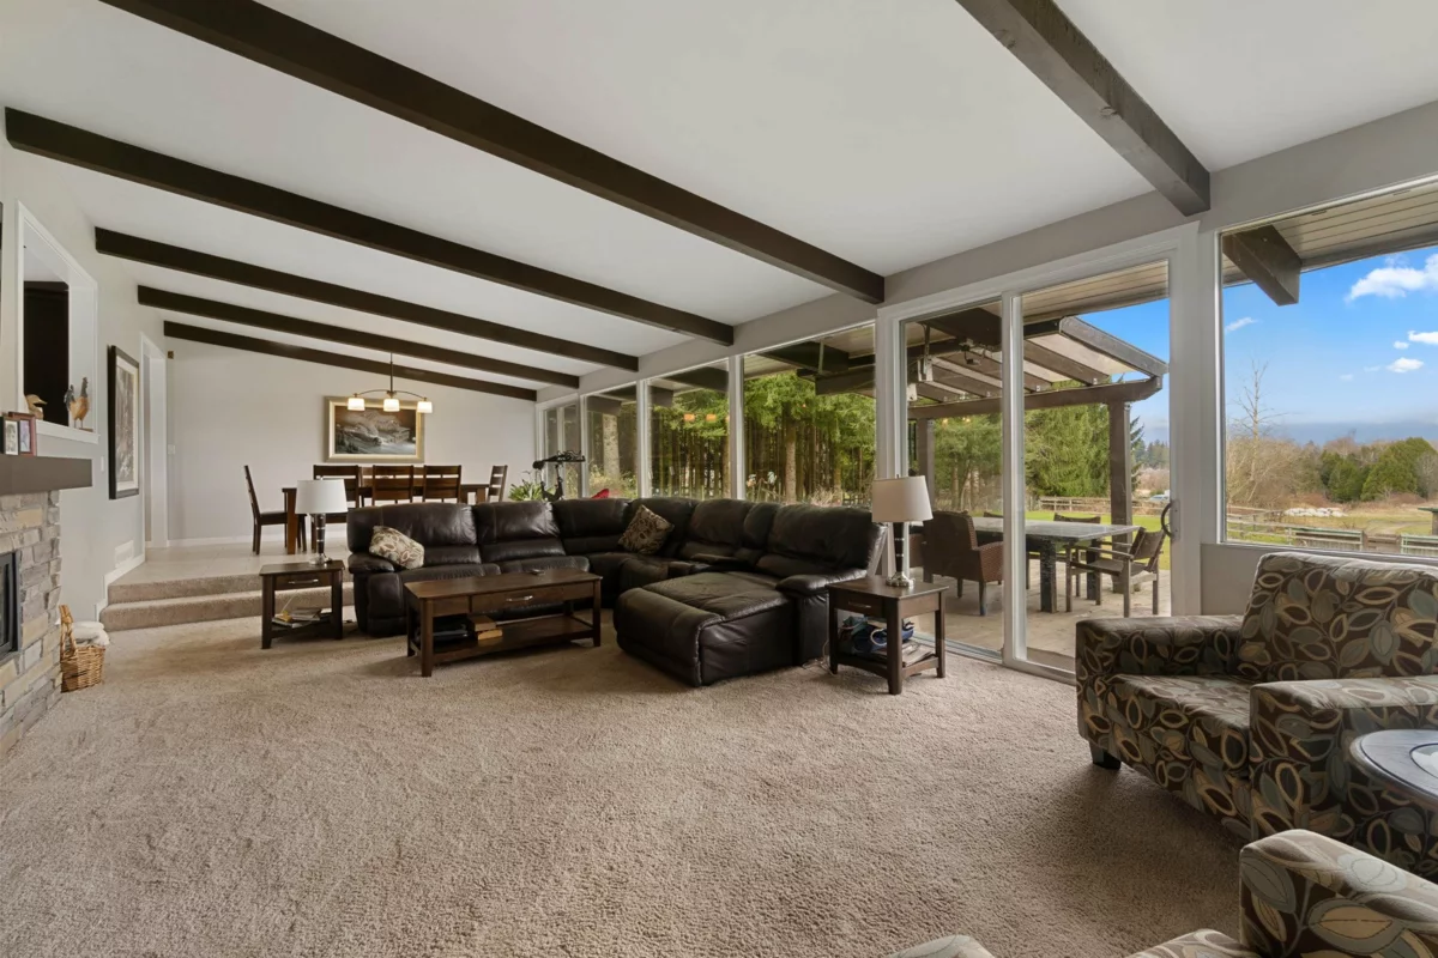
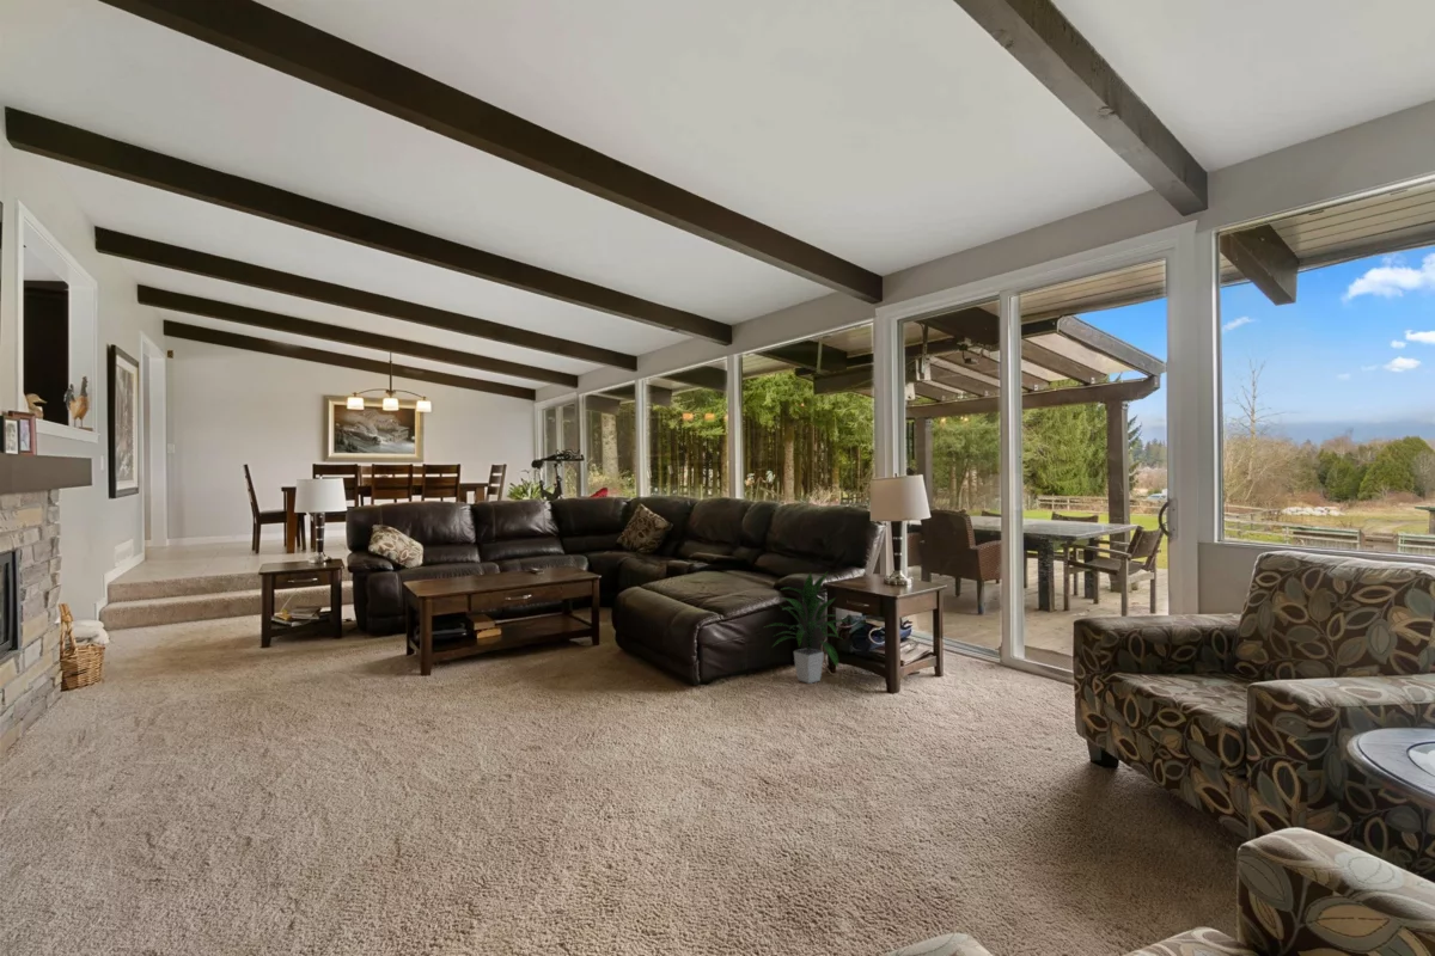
+ indoor plant (808, 626)
